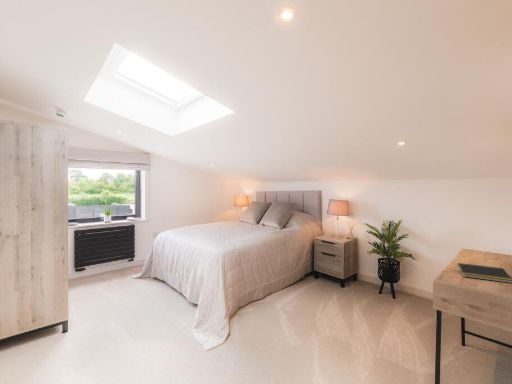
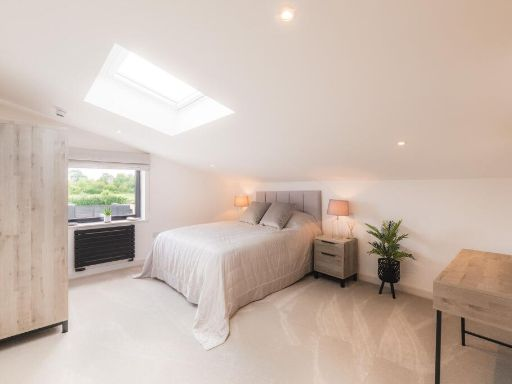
- notepad (483, 272)
